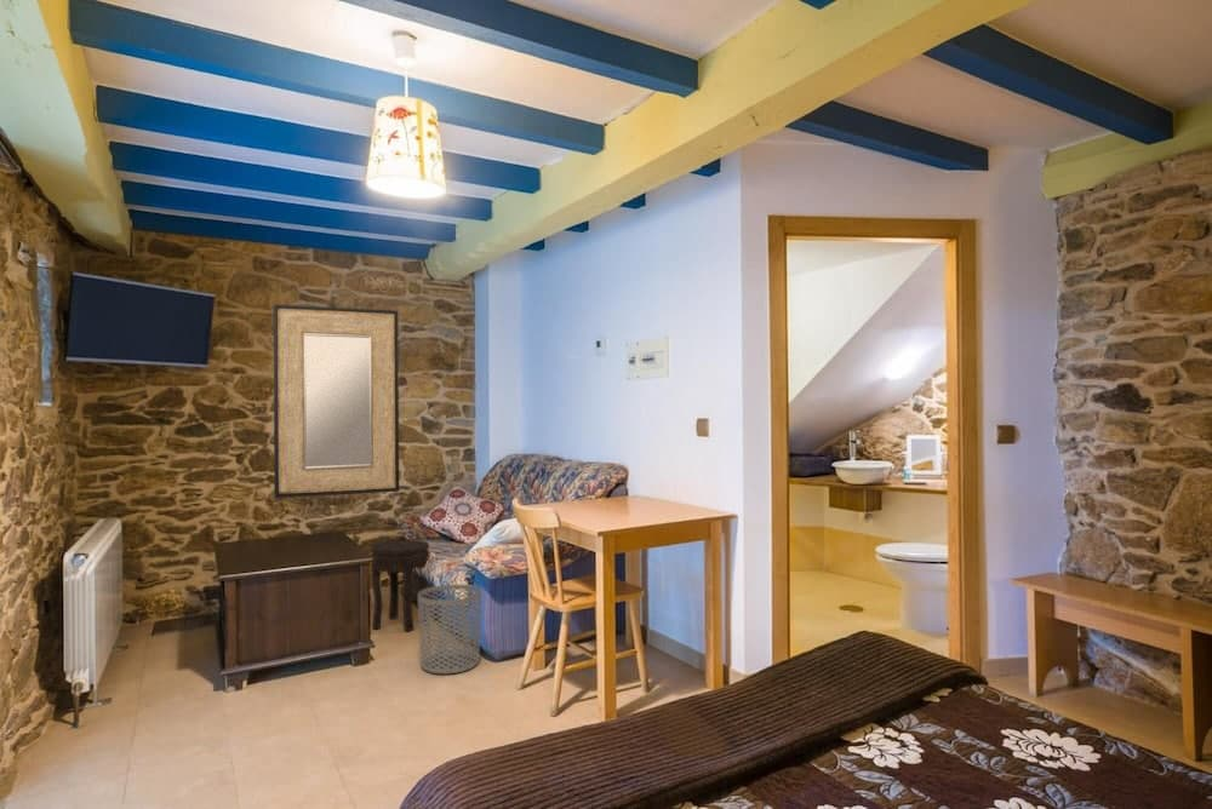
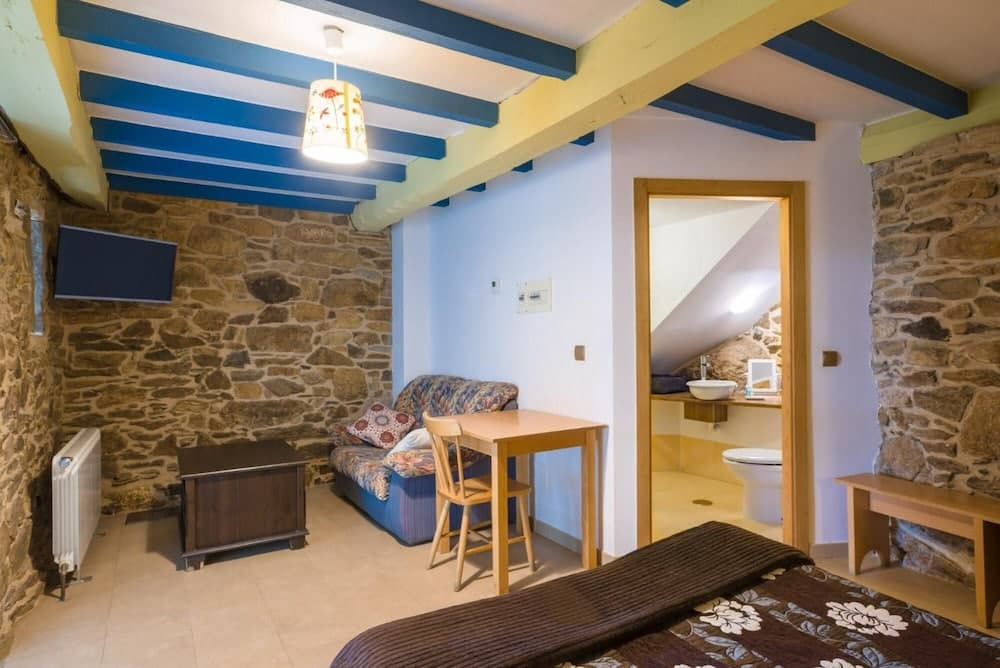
- side table (398, 584)
- home mirror (338, 401)
- waste bin (450, 627)
